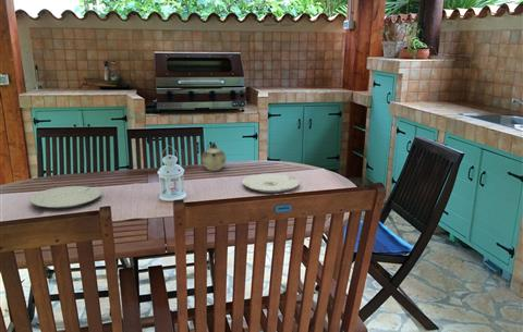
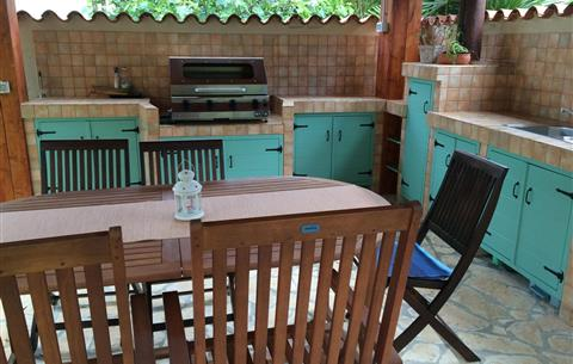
- chinaware (66, 198)
- plate (270, 183)
- teapot (214, 157)
